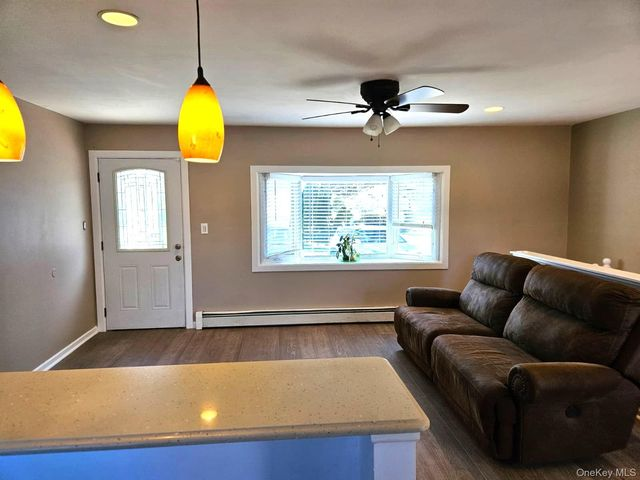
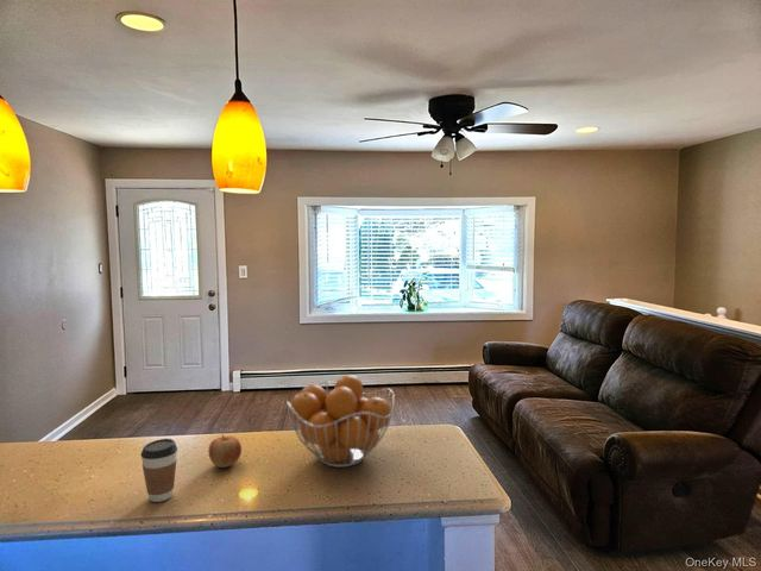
+ coffee cup (159, 470)
+ apple (225, 450)
+ fruit basket (341, 419)
